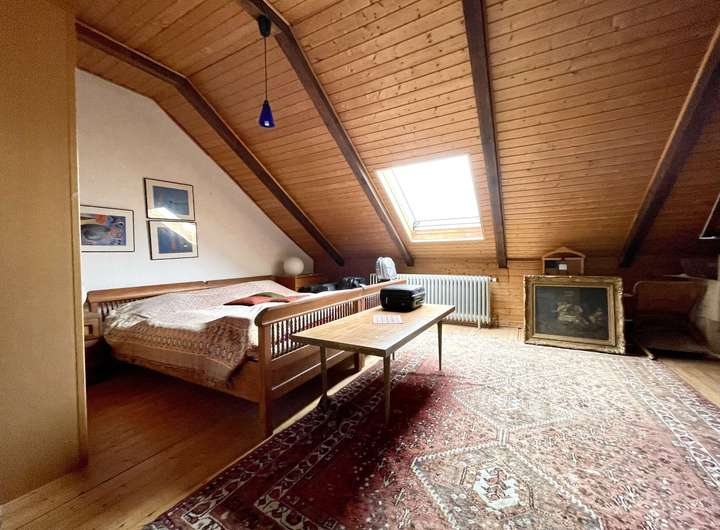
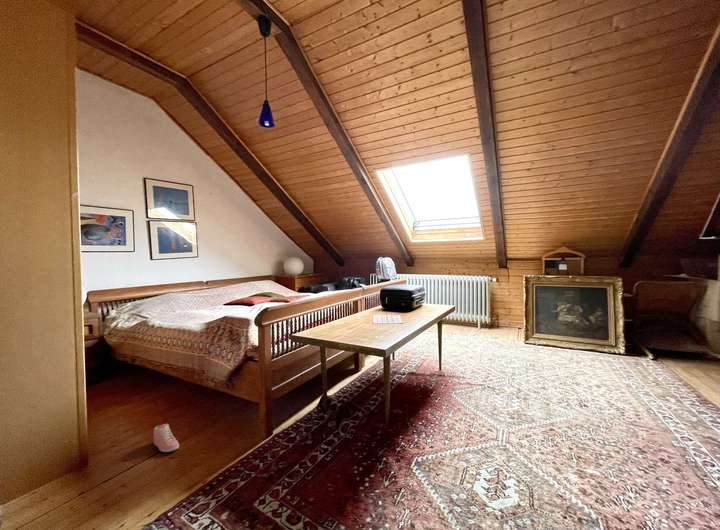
+ sneaker (165, 436)
